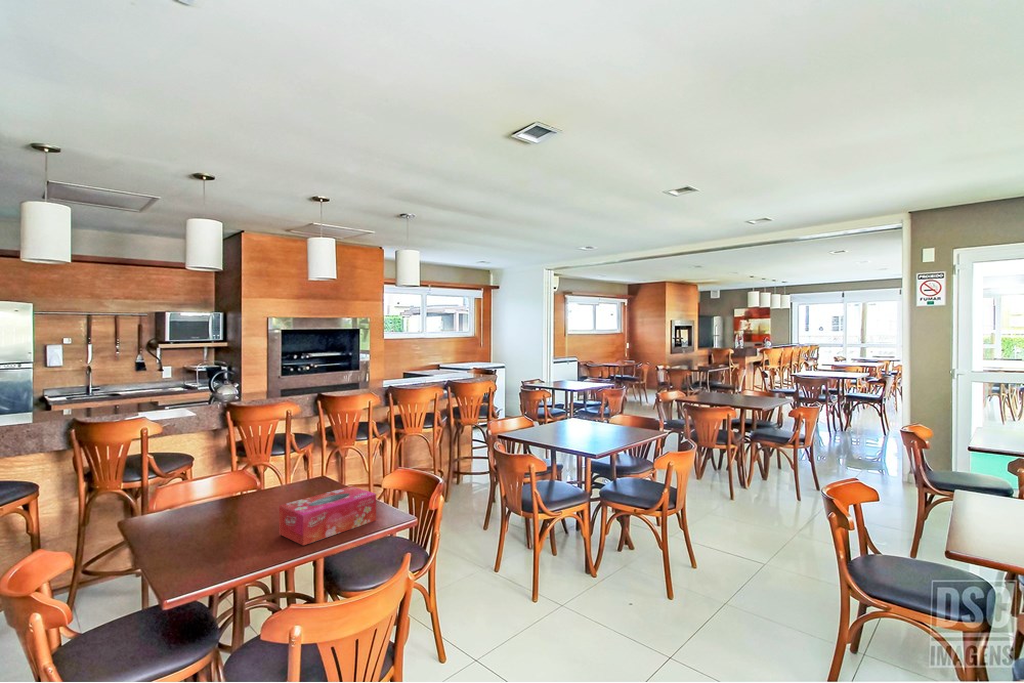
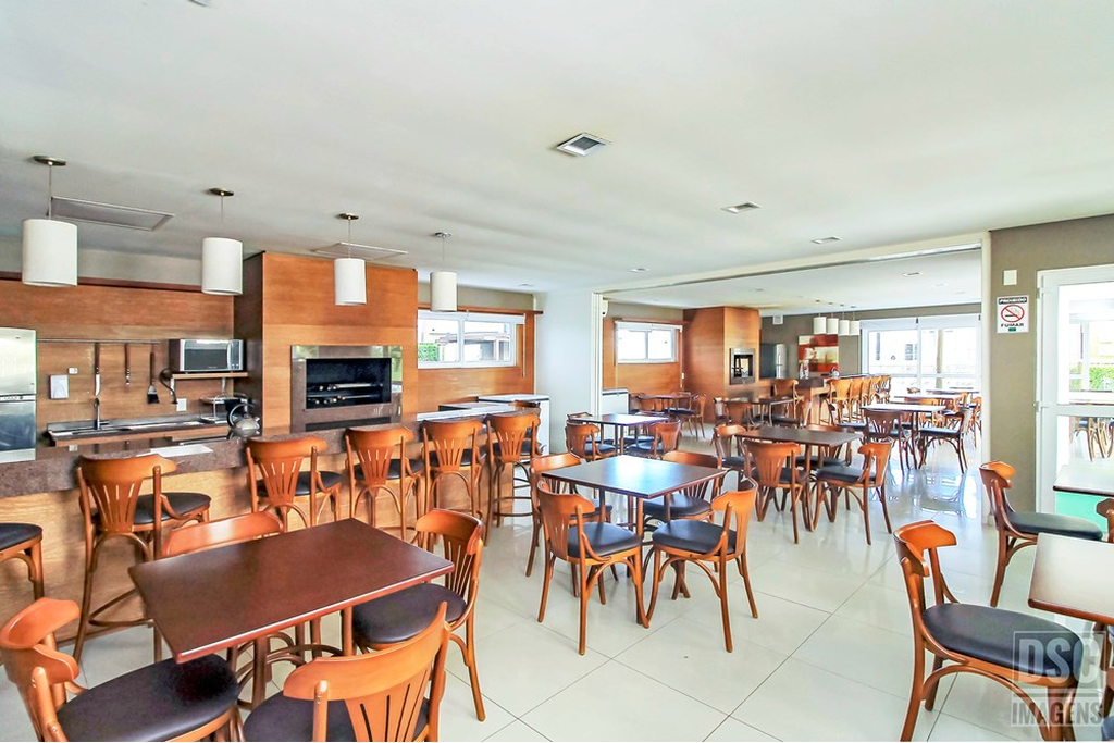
- tissue box (329, 513)
